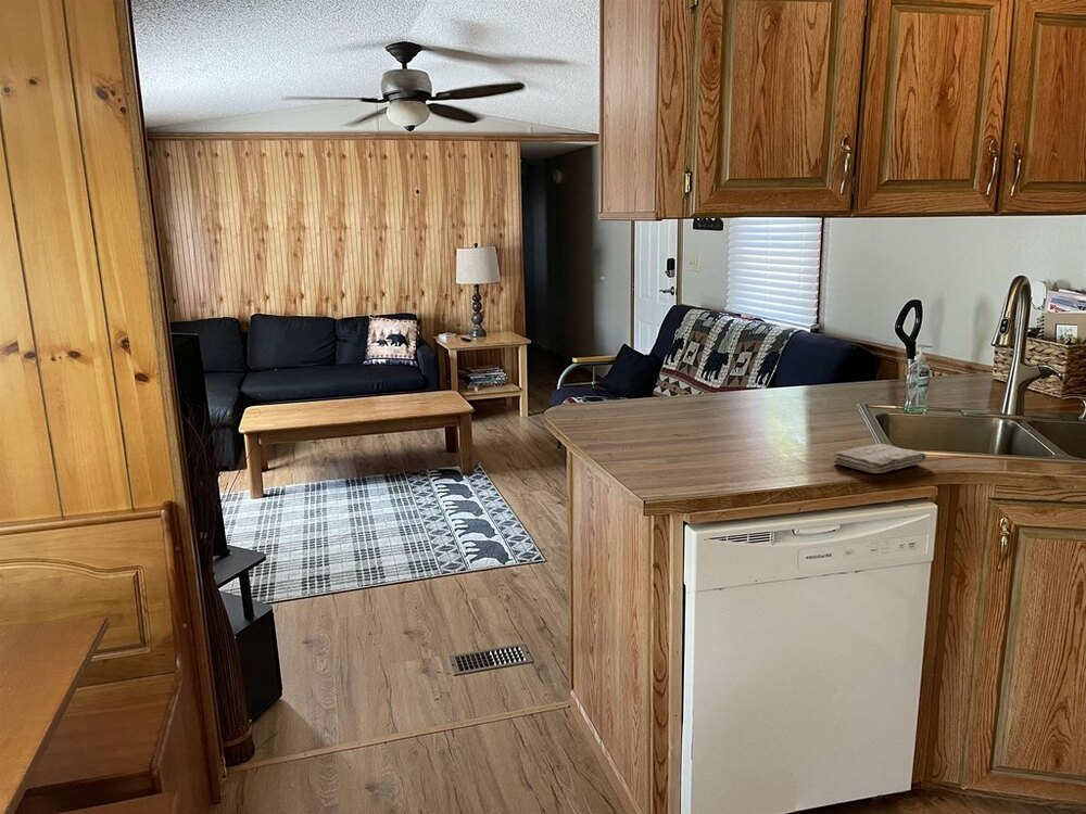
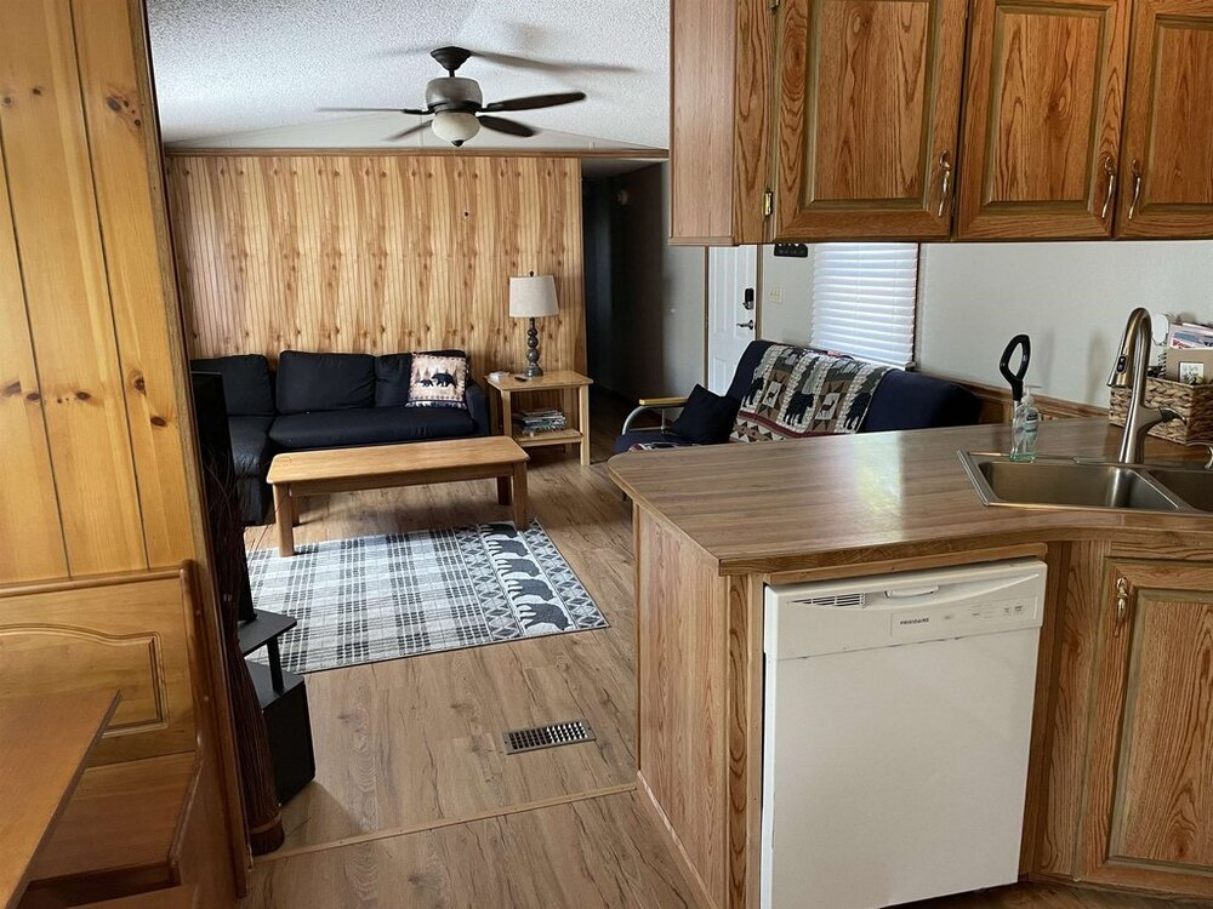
- washcloth (879, 457)
